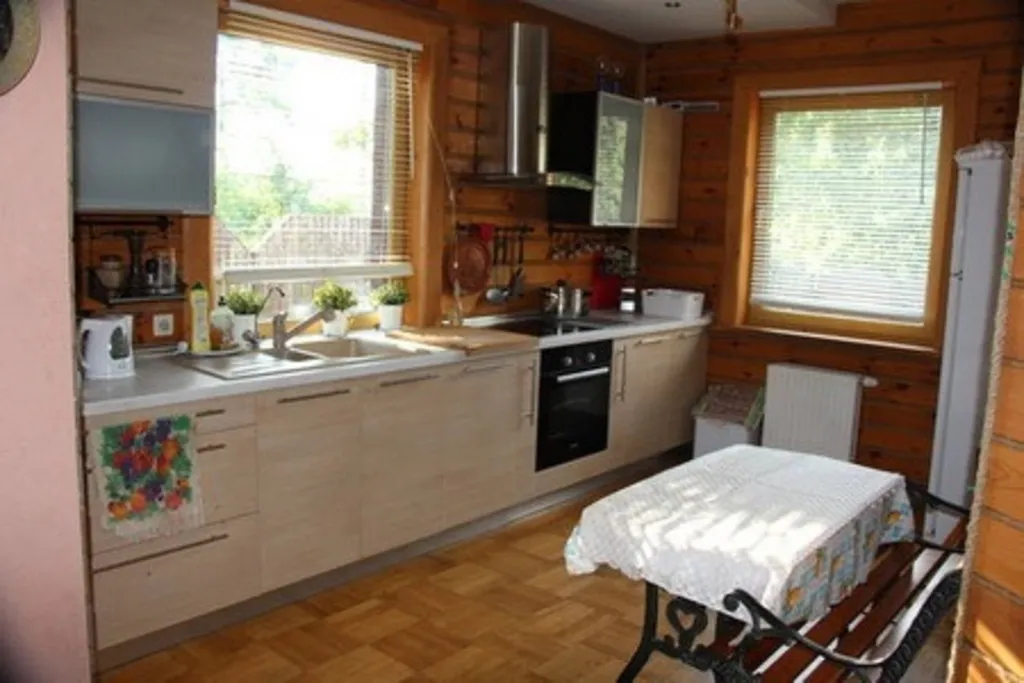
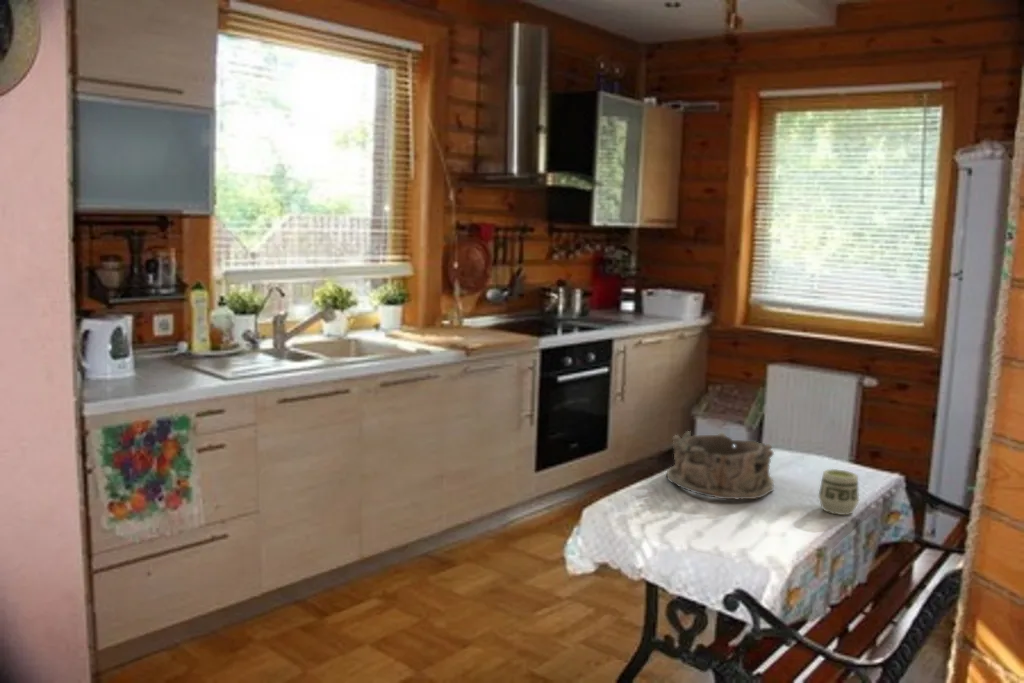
+ cup (839, 492)
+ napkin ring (721, 460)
